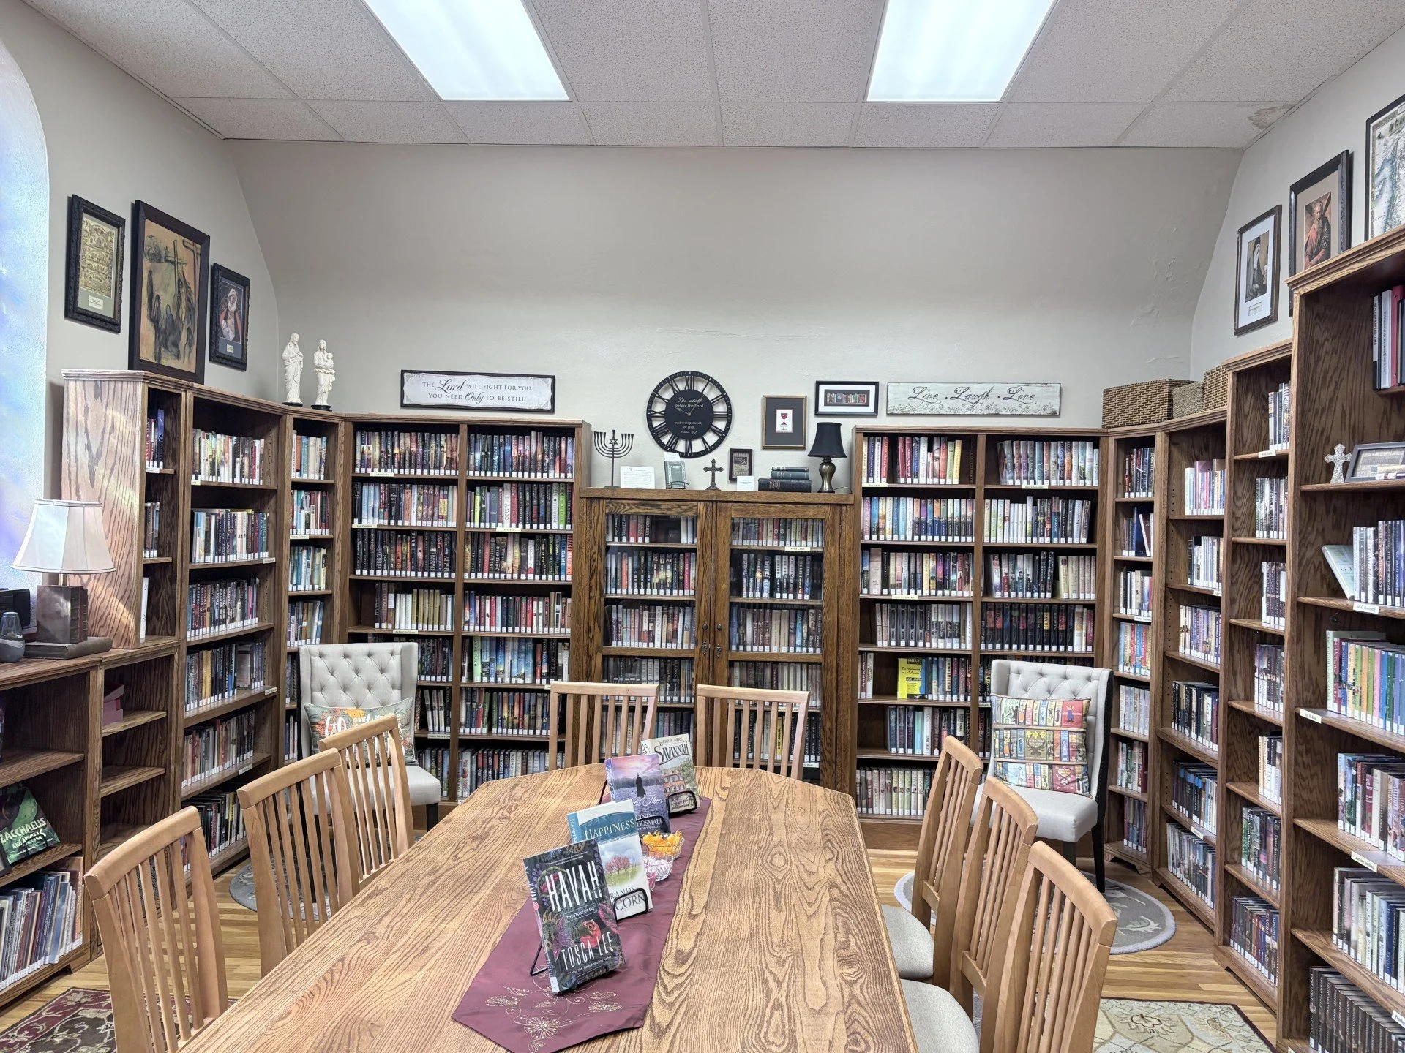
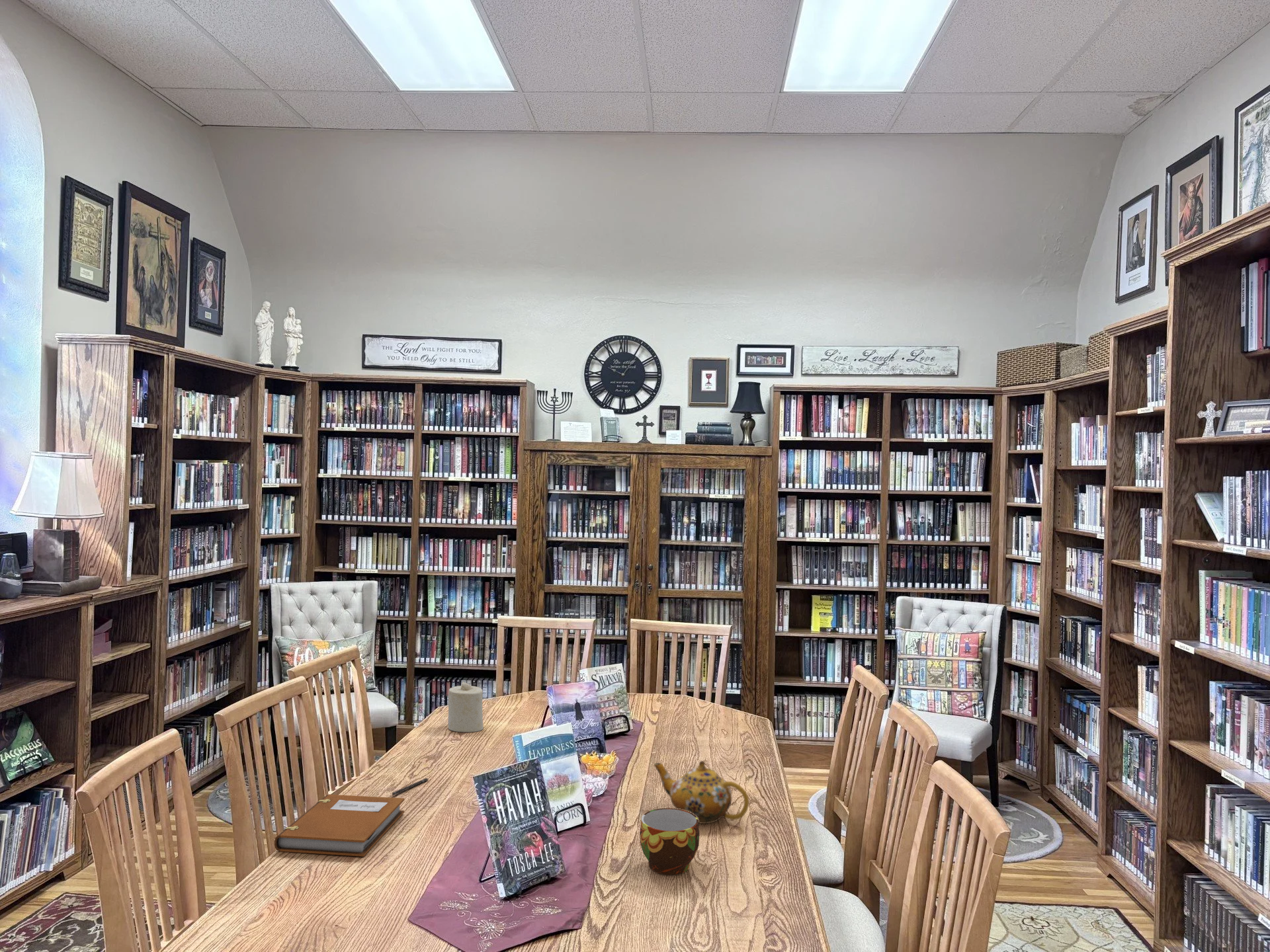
+ notebook (343, 822)
+ cup (670, 841)
+ teapot (700, 788)
+ candle (466, 705)
+ pen (411, 785)
